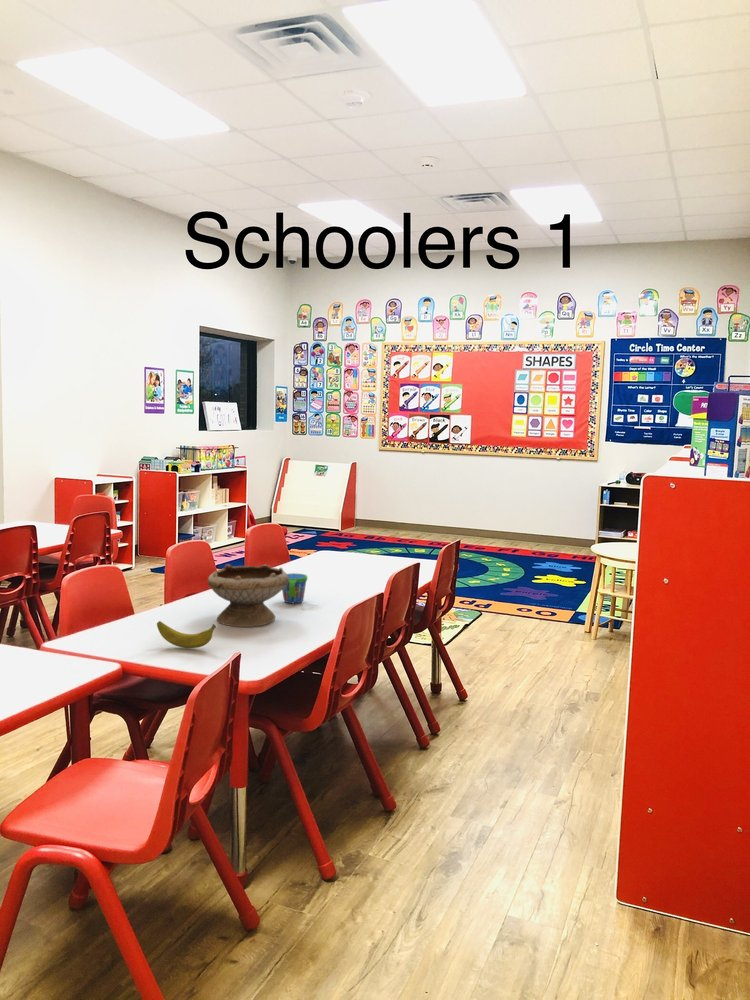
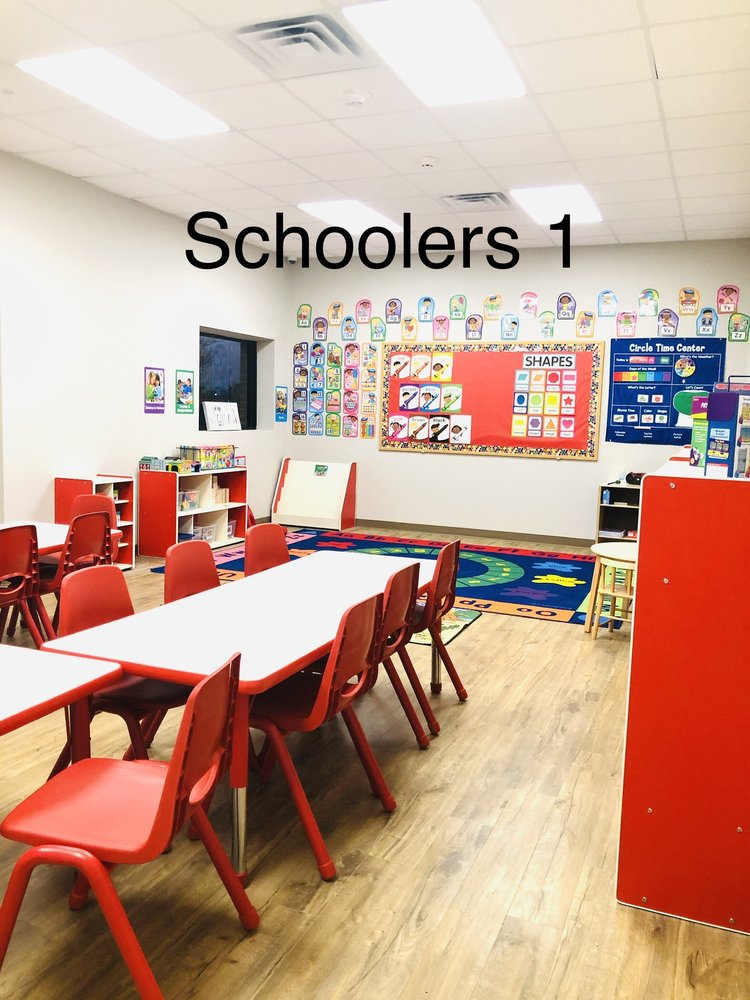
- banana (186, 635)
- snack cup (293, 588)
- bowl (248, 593)
